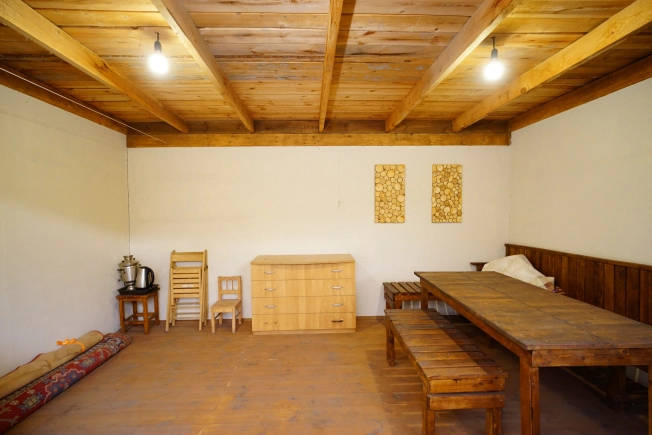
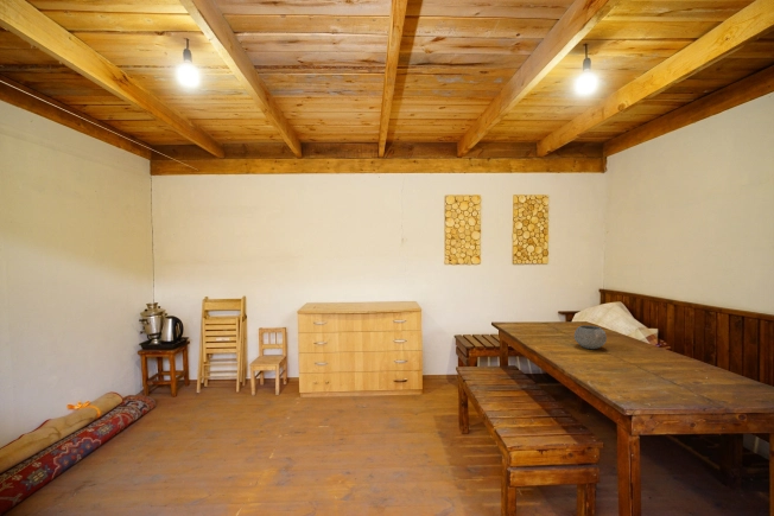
+ bowl (590, 337)
